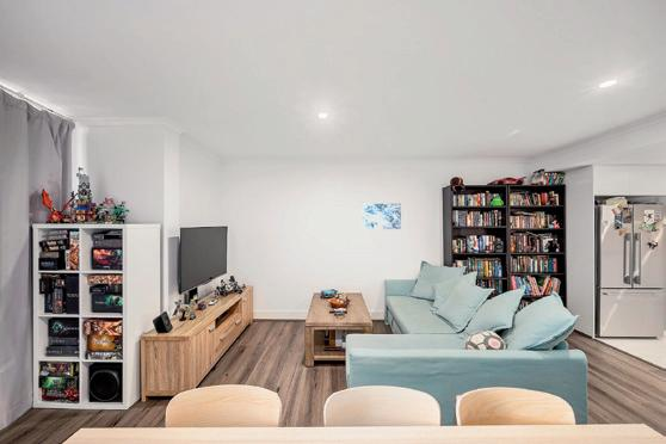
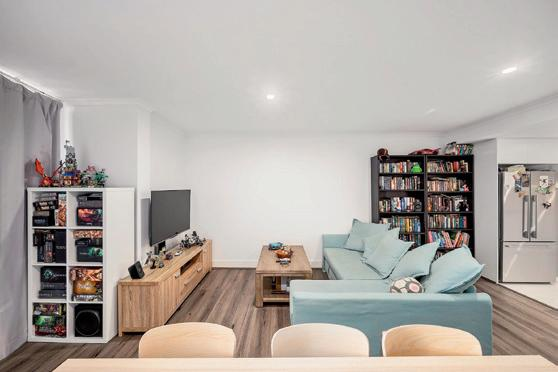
- wall art (381, 216)
